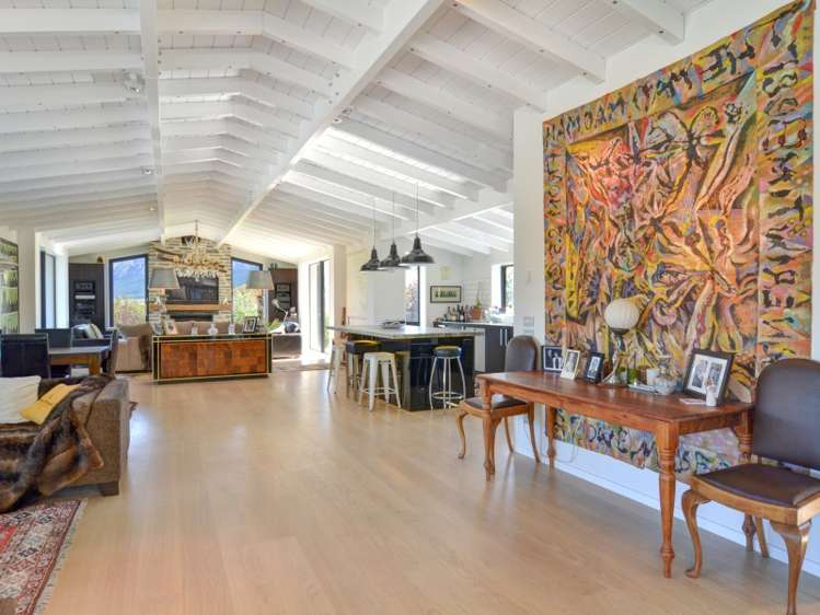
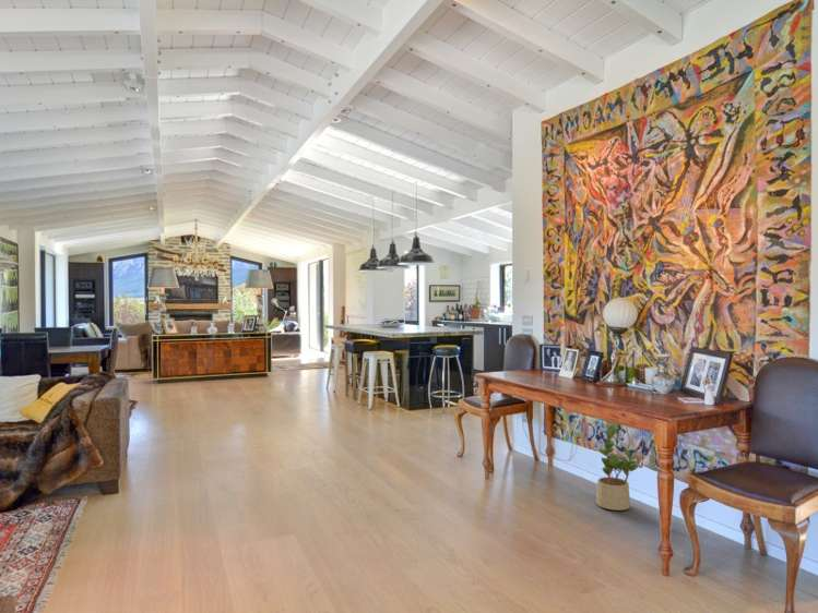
+ potted plant (617, 465)
